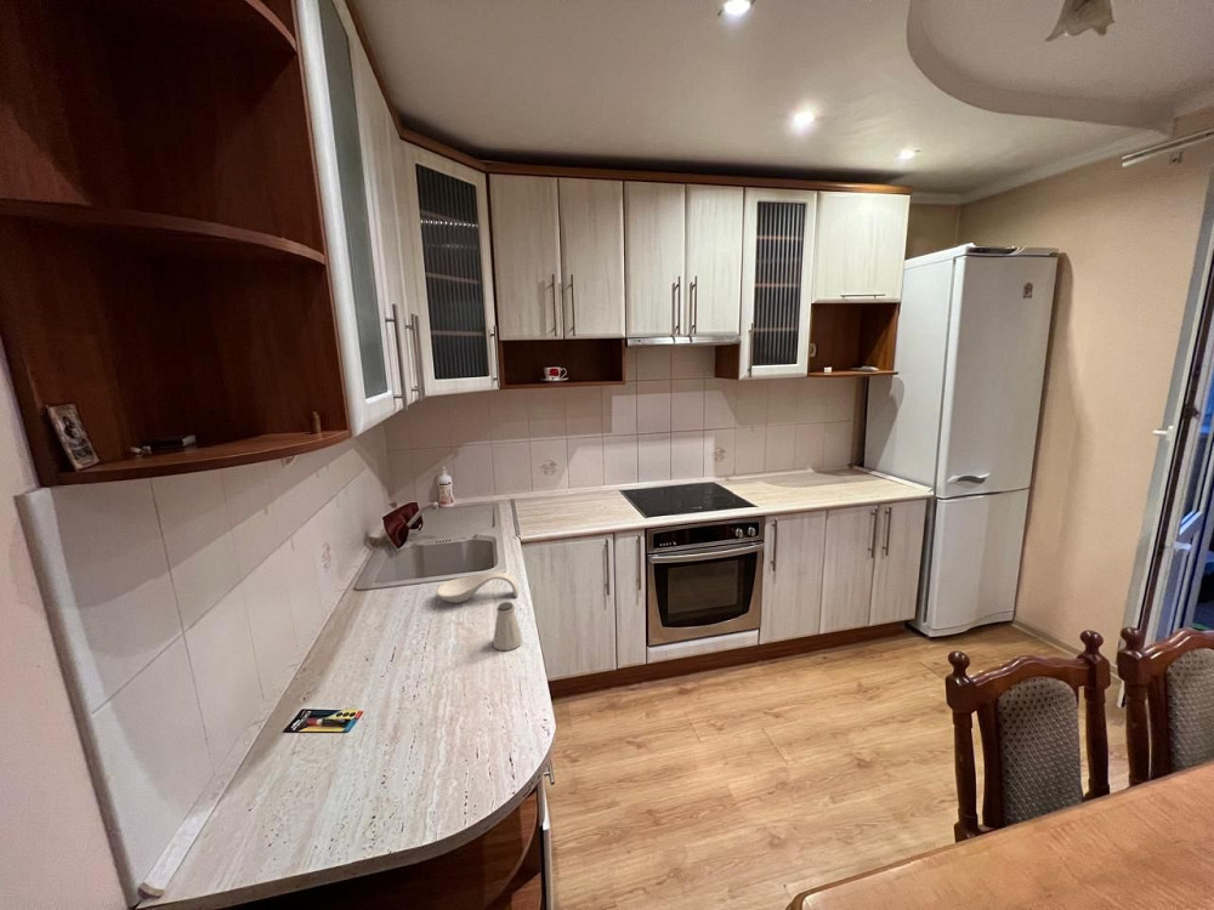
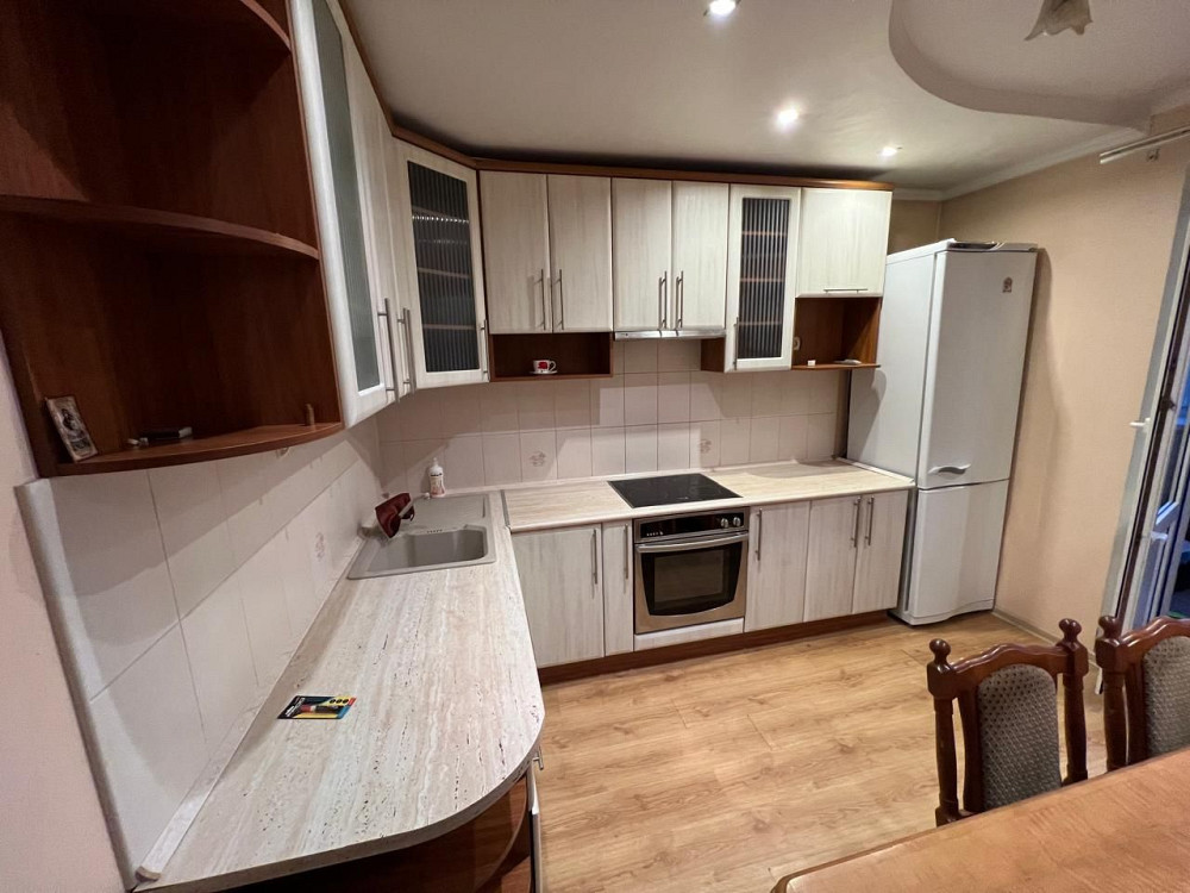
- spoon rest (477, 585)
- saltshaker (506, 624)
